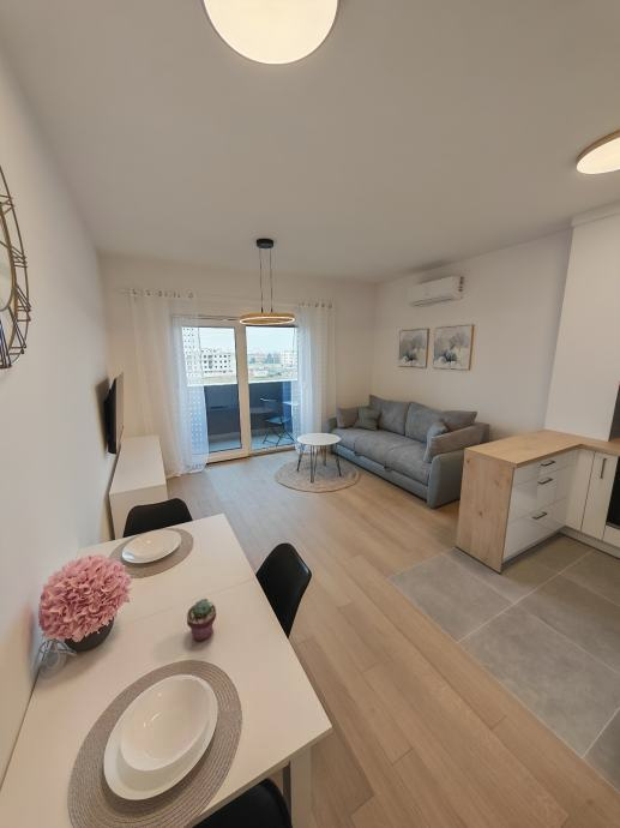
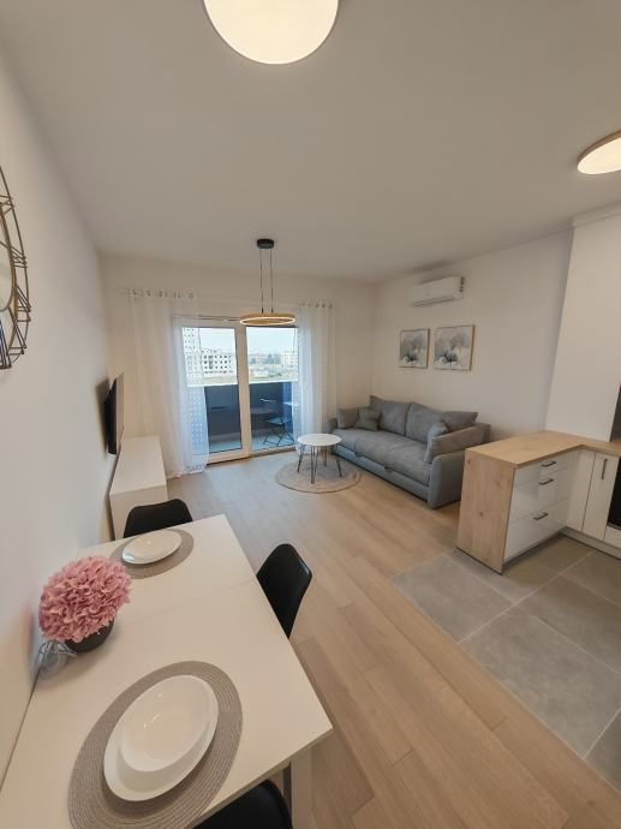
- potted succulent (201, 618)
